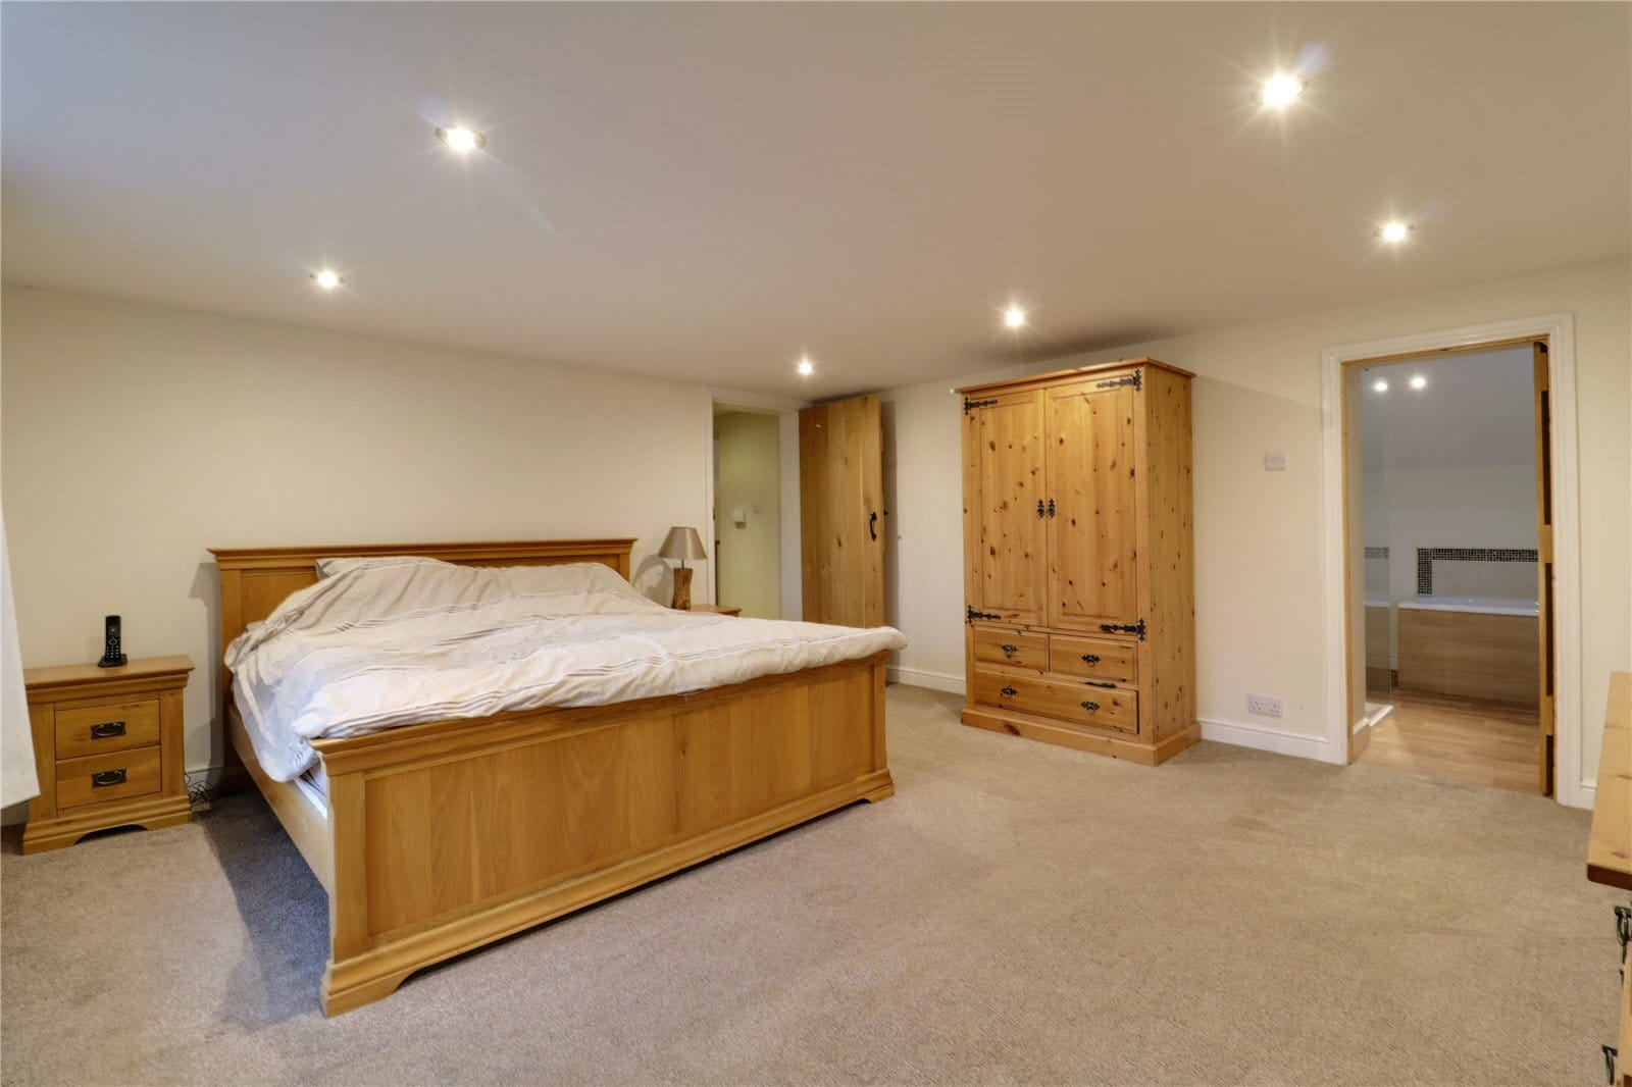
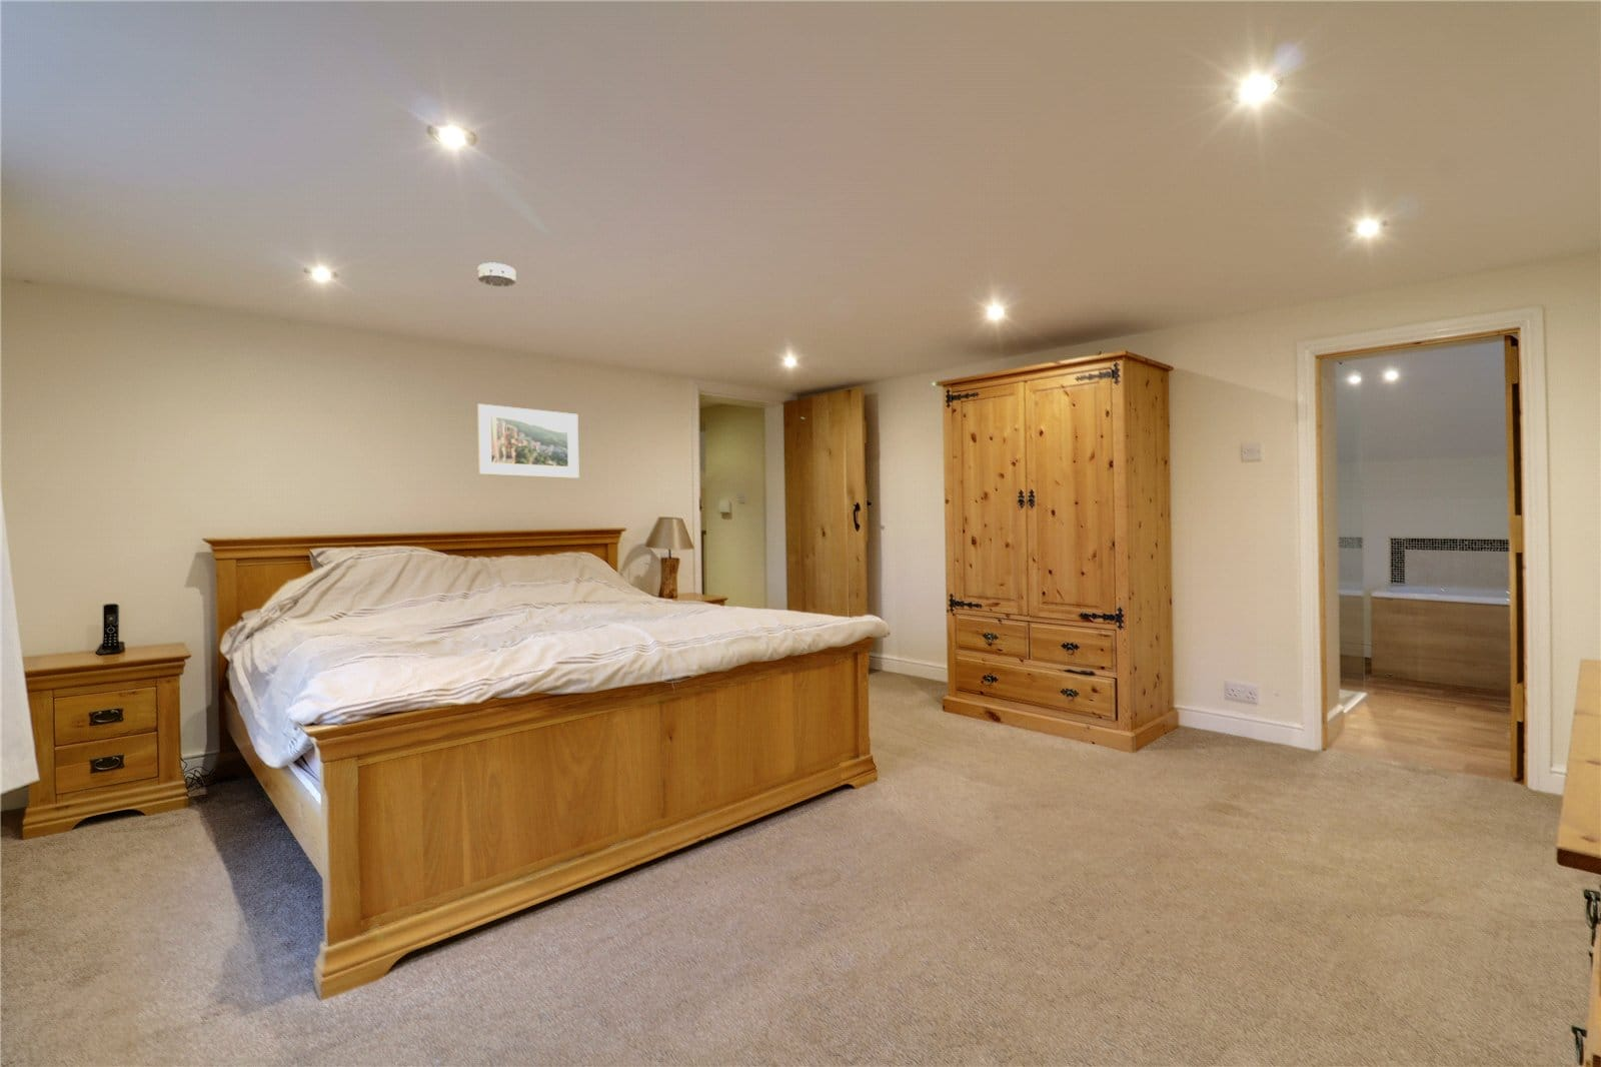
+ smoke detector (496, 273)
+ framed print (531, 443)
